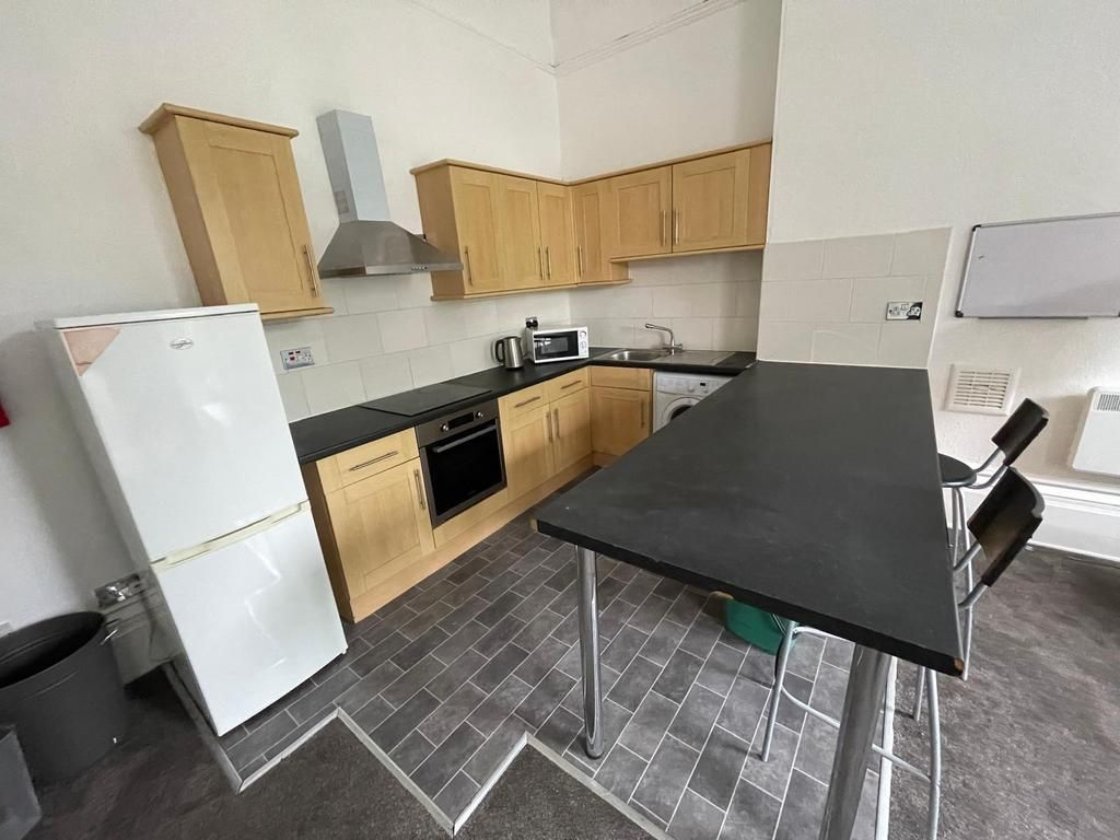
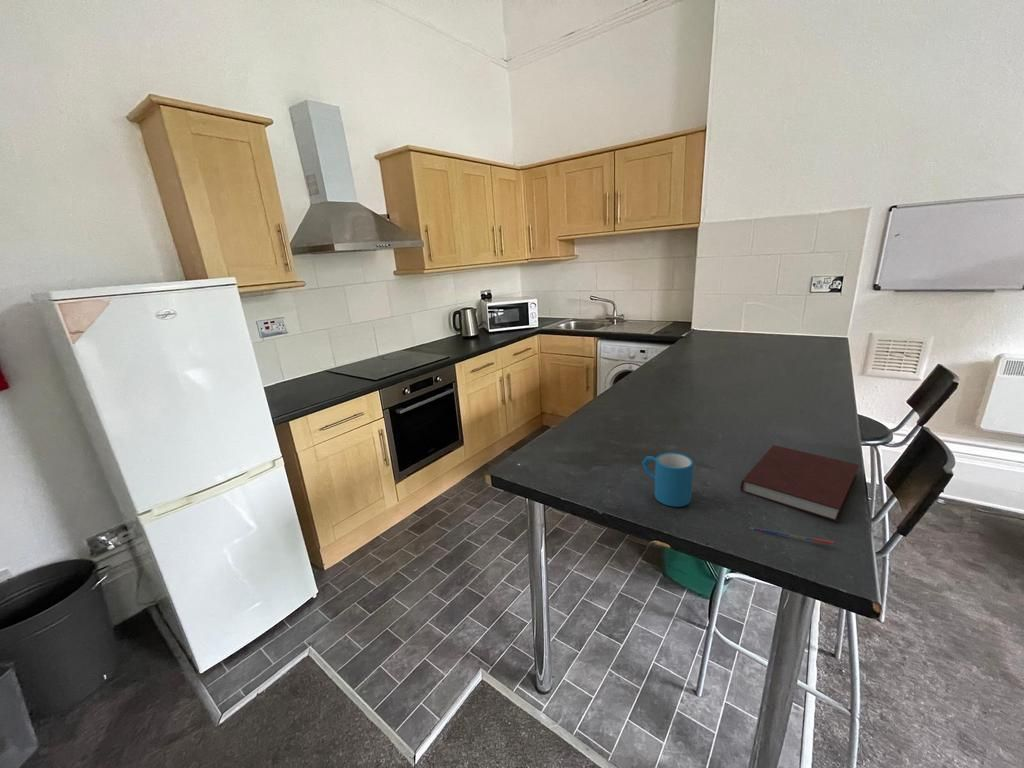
+ mug (665, 476)
+ notebook (800, 477)
+ pen (790, 535)
